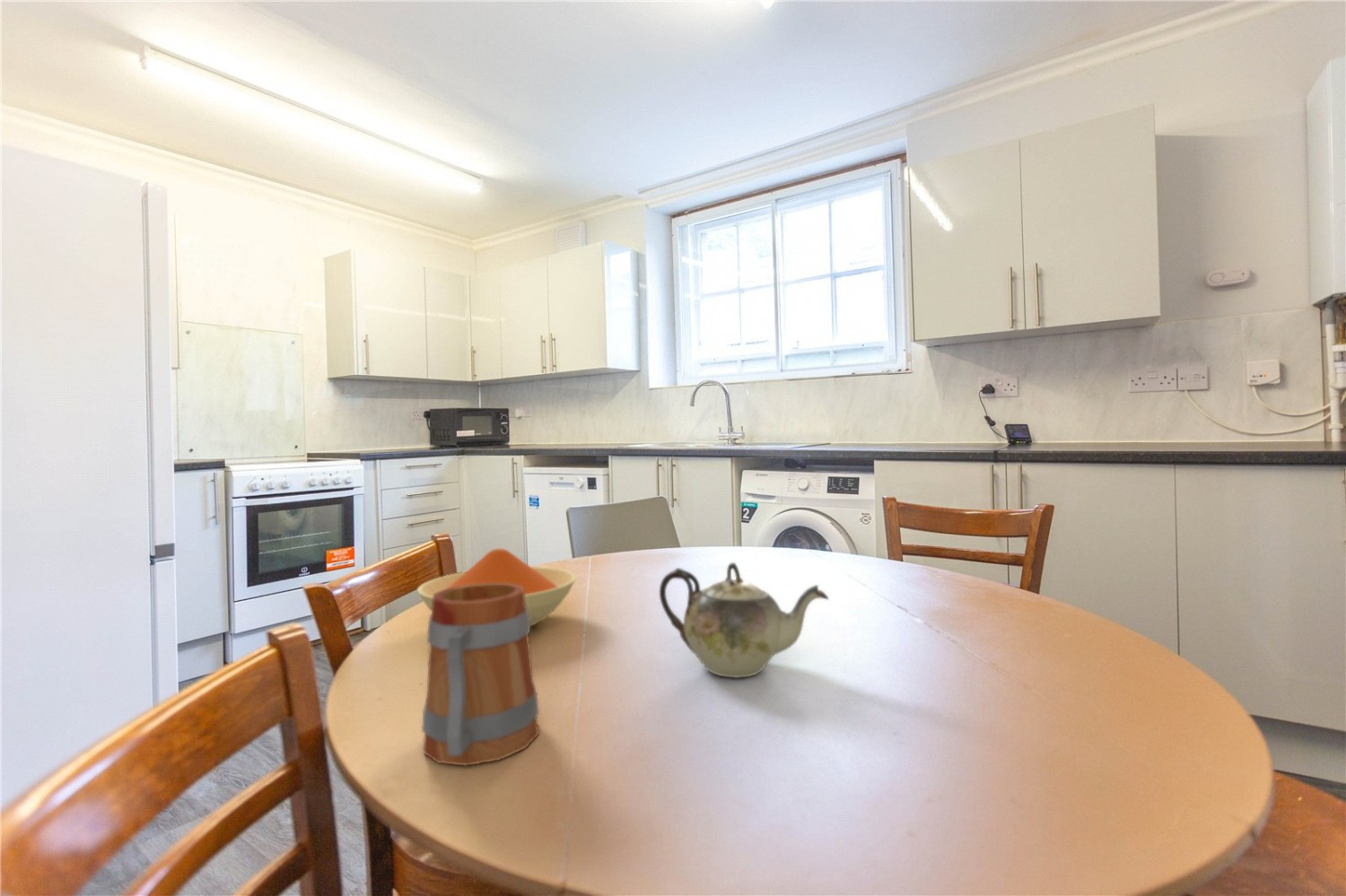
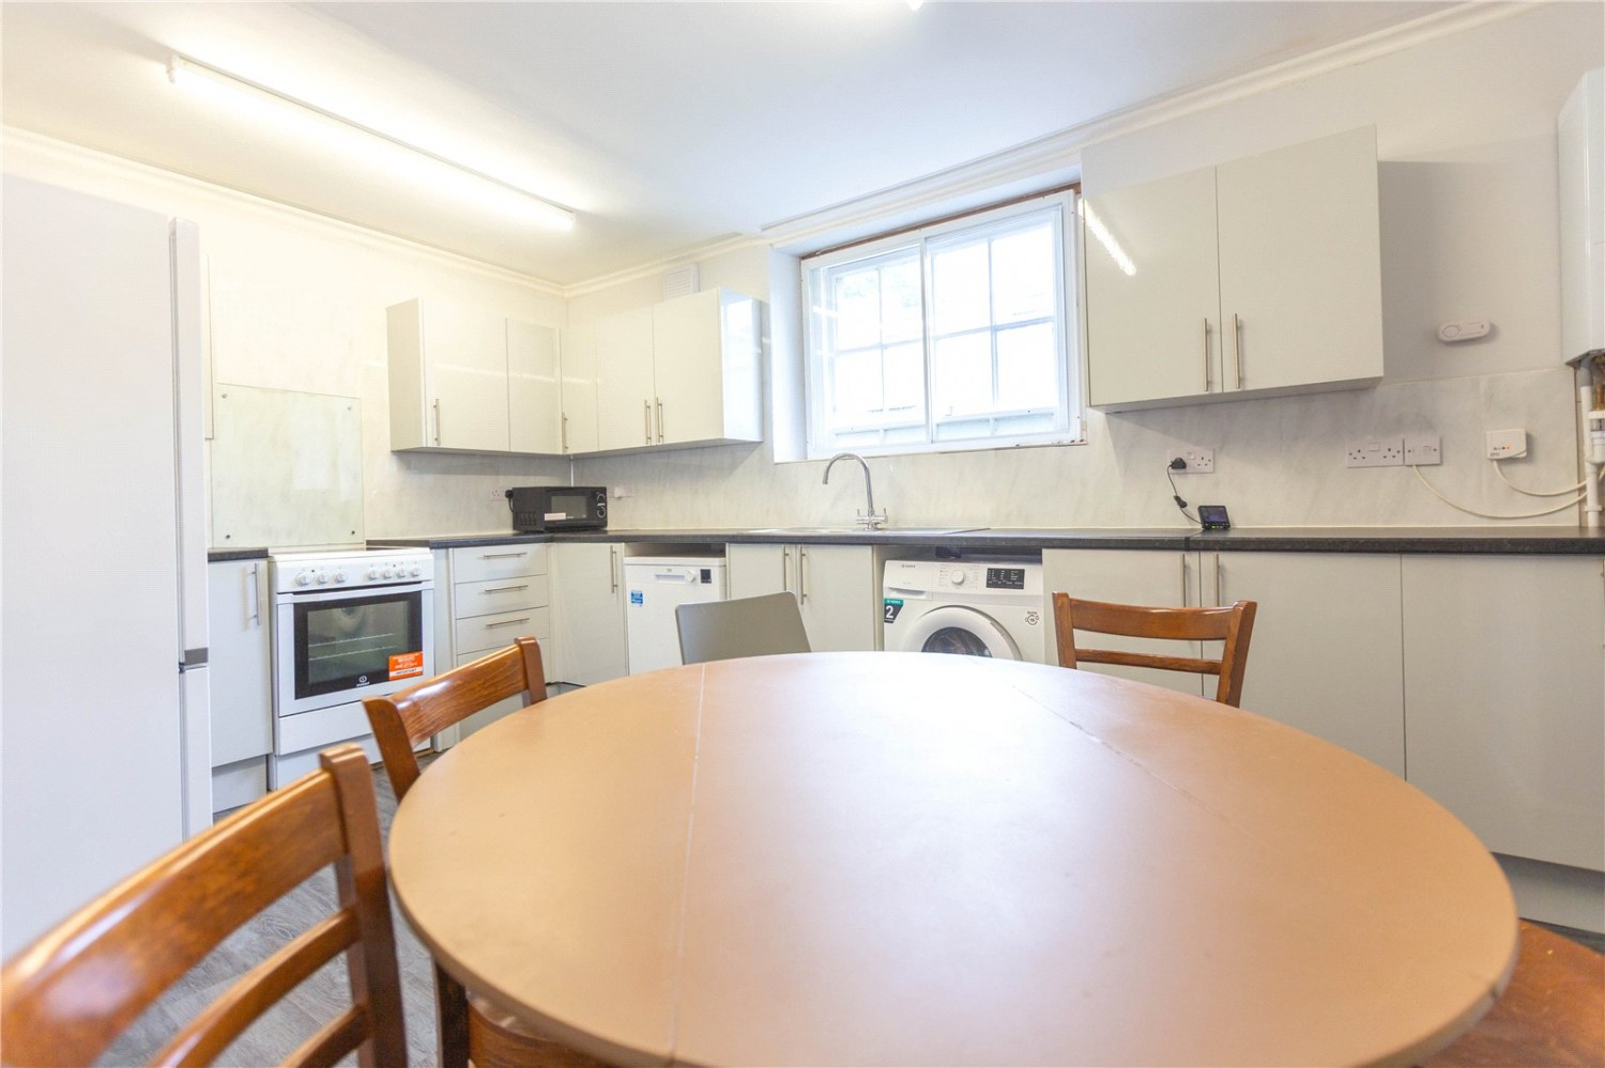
- teapot (741, 615)
- mug (476, 670)
- bowl (499, 582)
